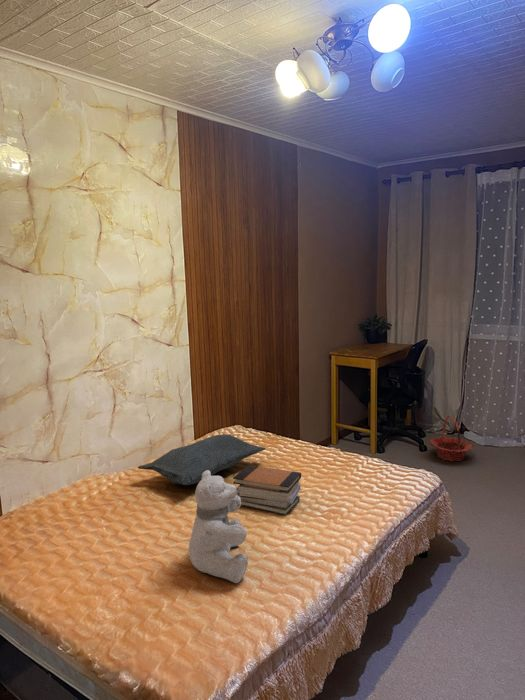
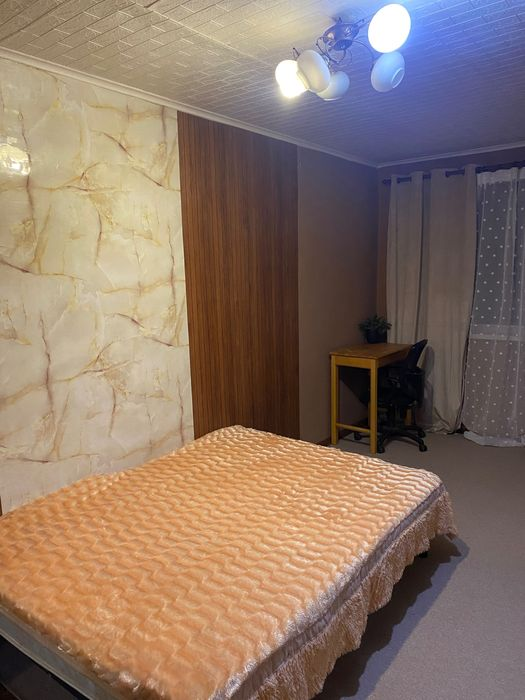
- basket (451, 438)
- book stack (268, 489)
- teddy bear (227, 518)
- cushion (204, 457)
